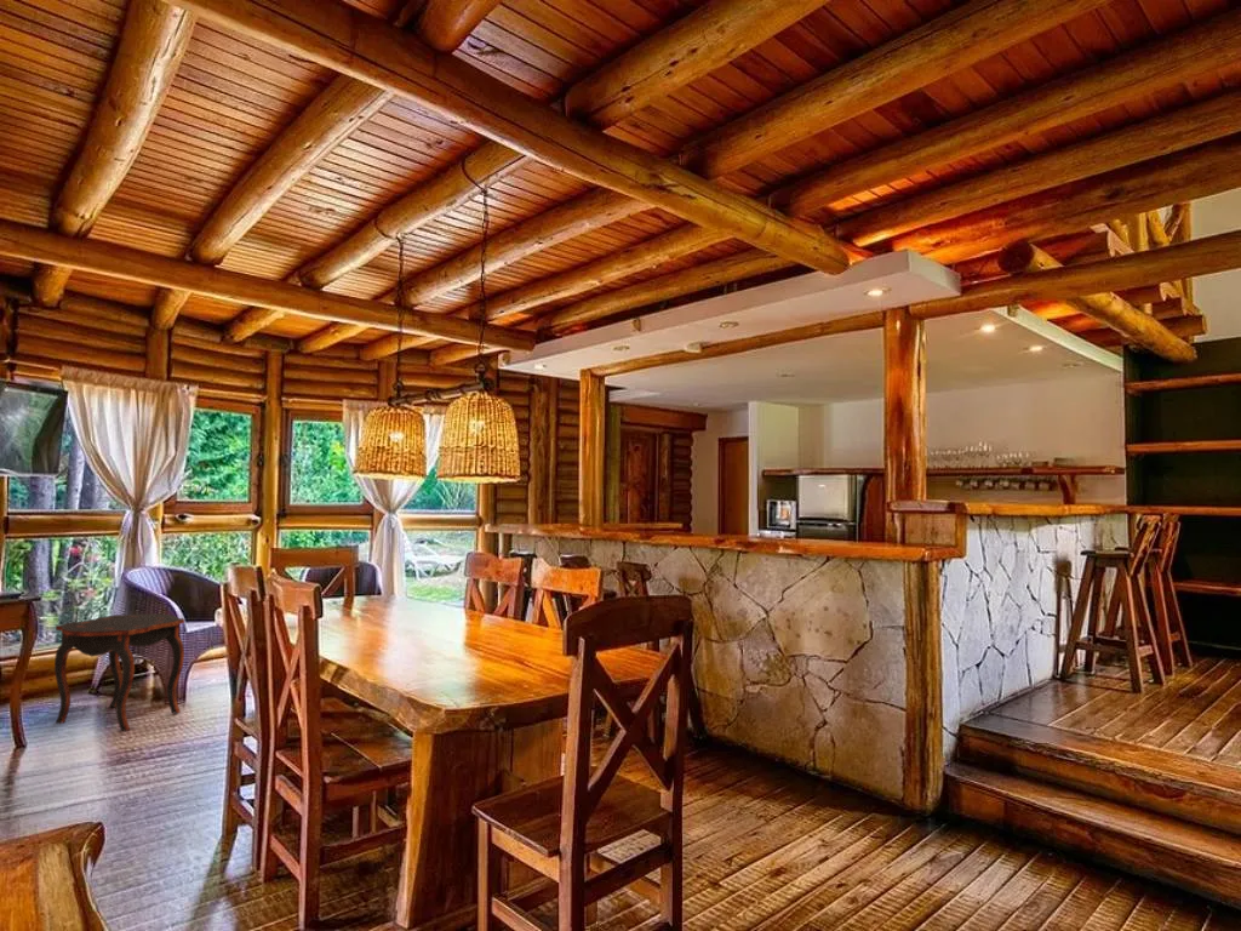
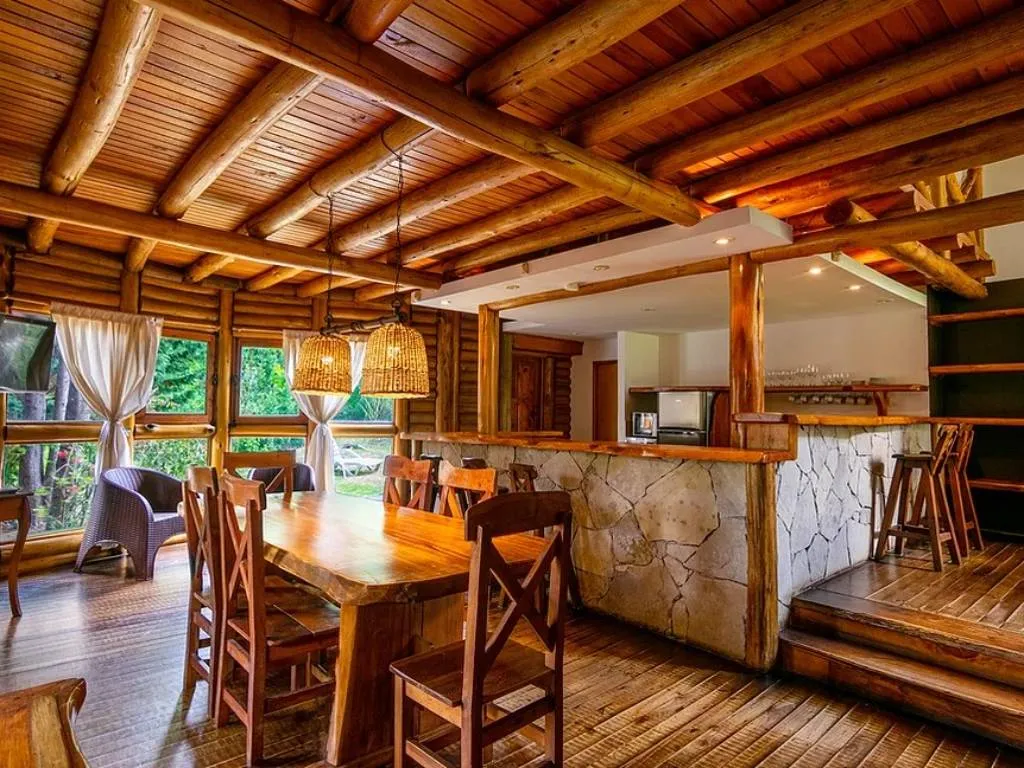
- side table (120, 669)
